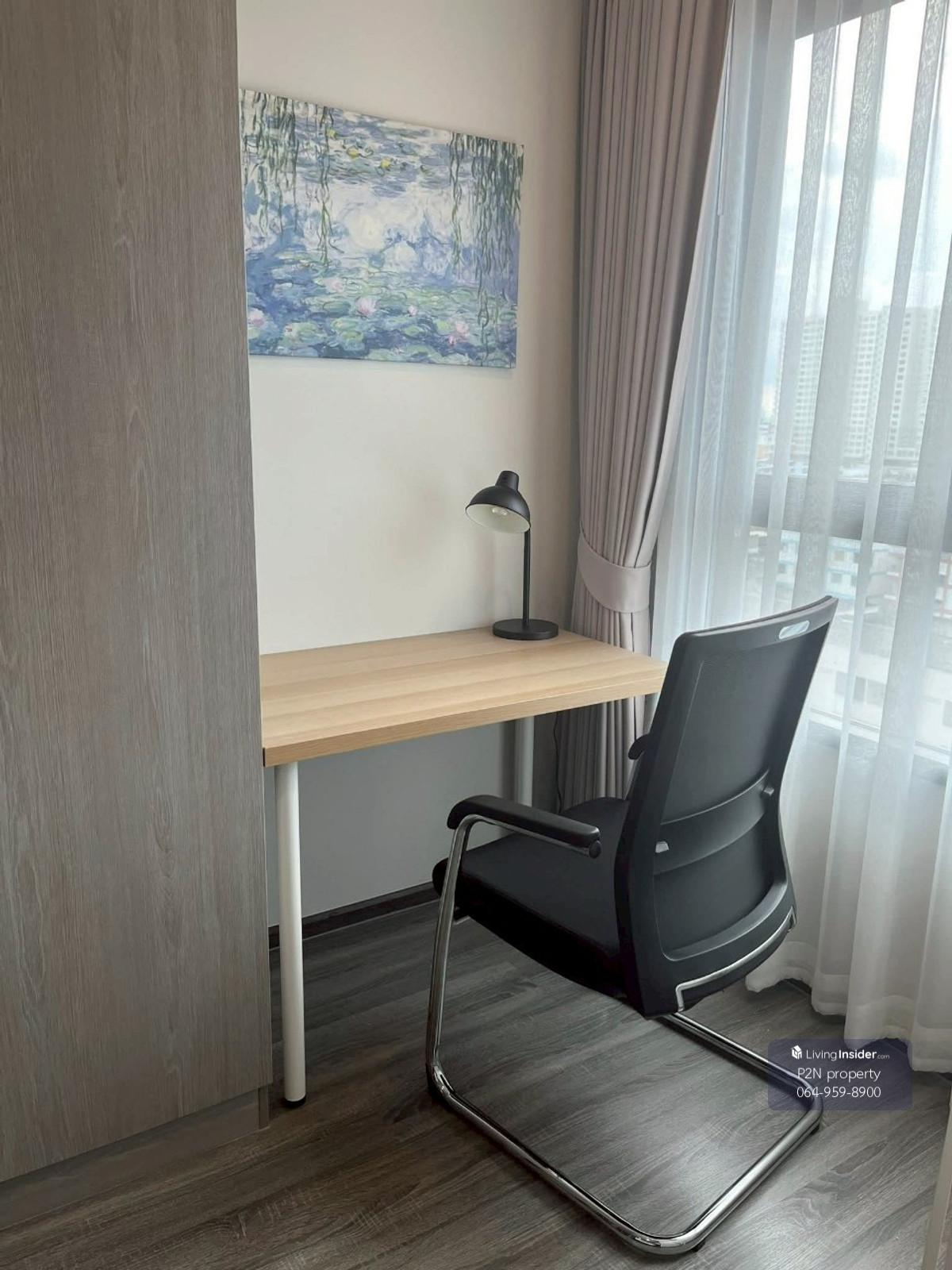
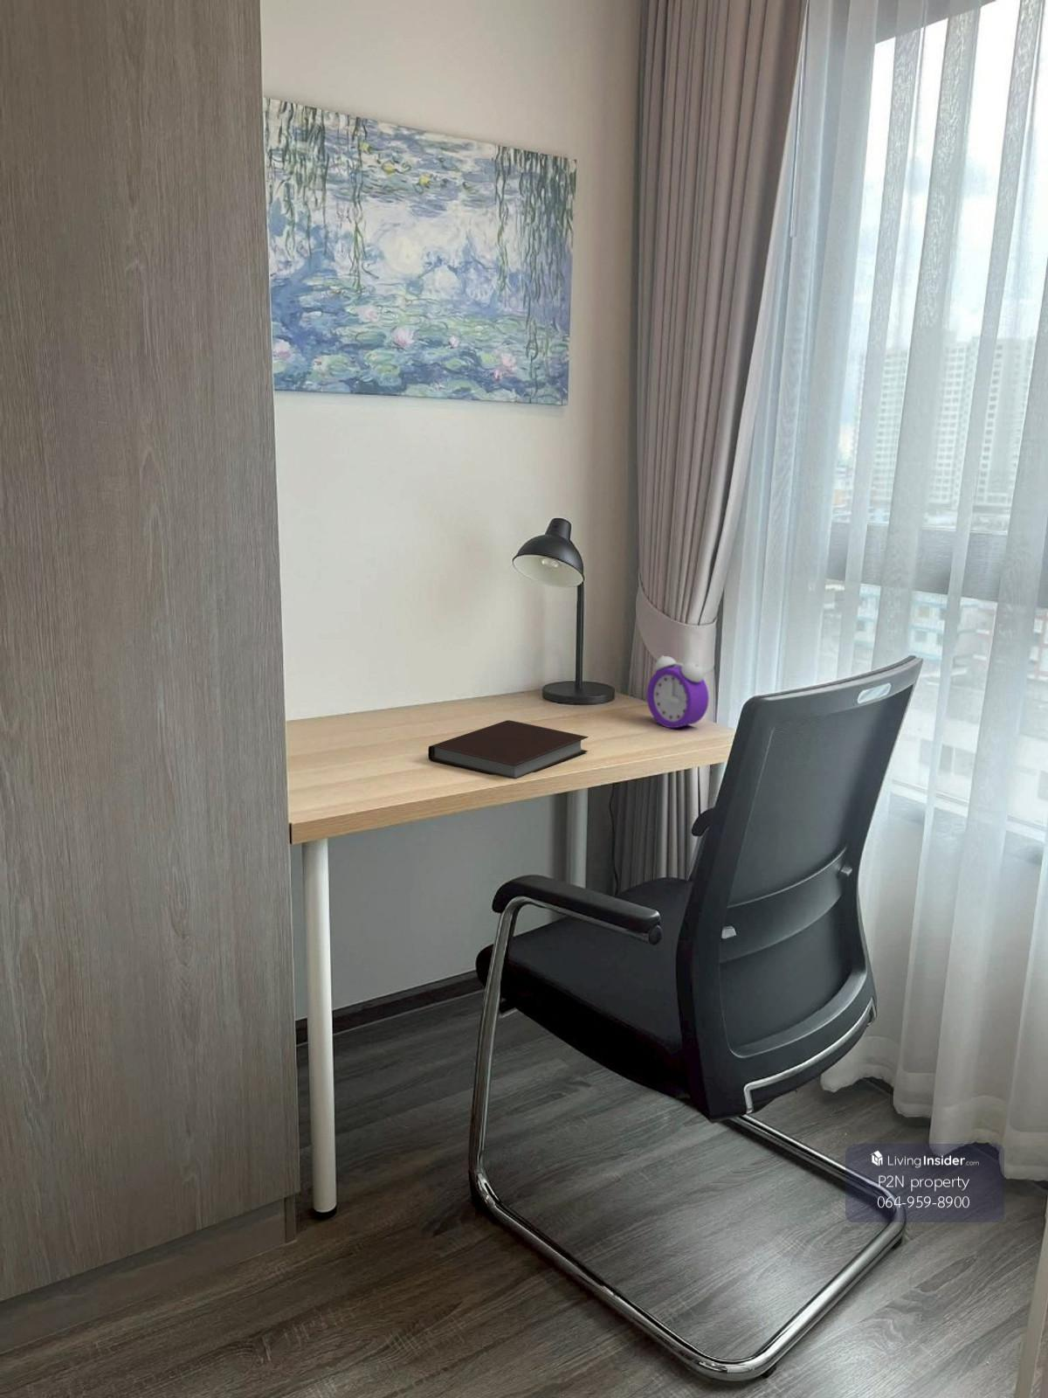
+ alarm clock (677, 692)
+ notebook (510, 747)
